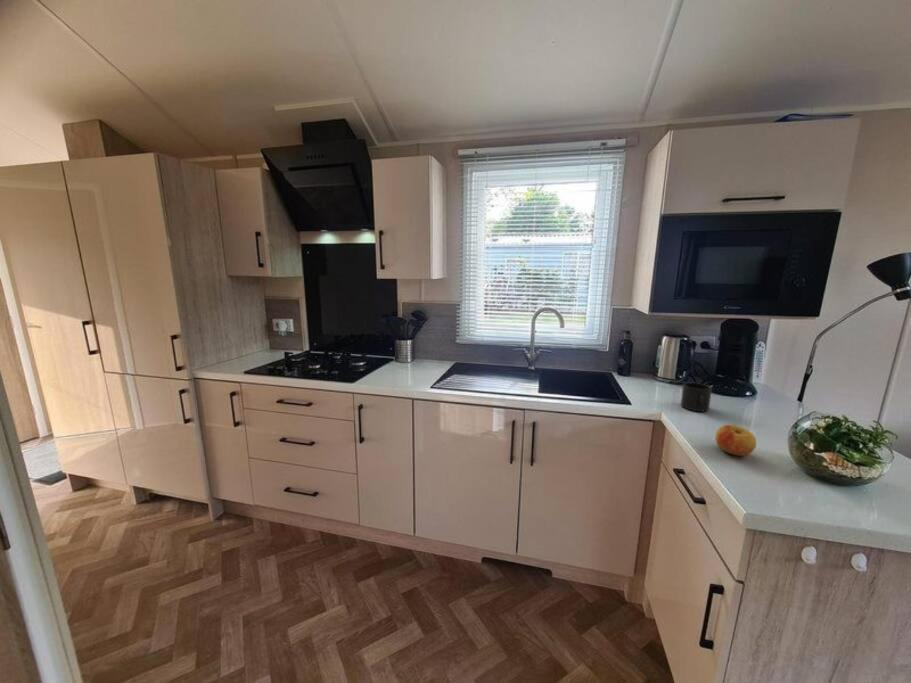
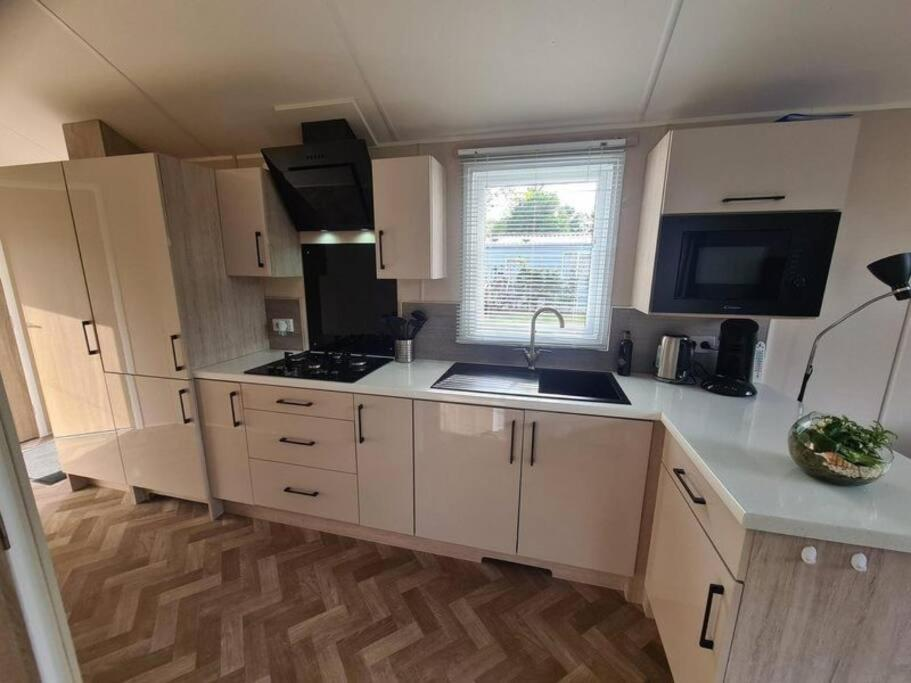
- apple (735, 439)
- mug (696, 397)
